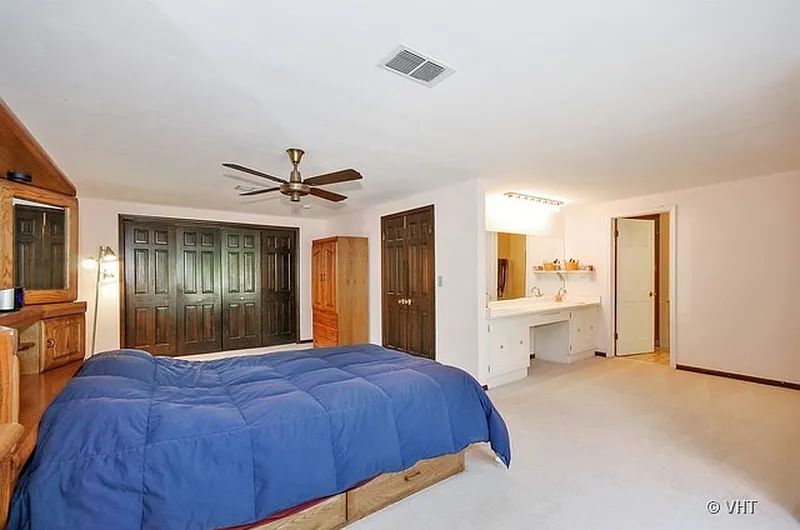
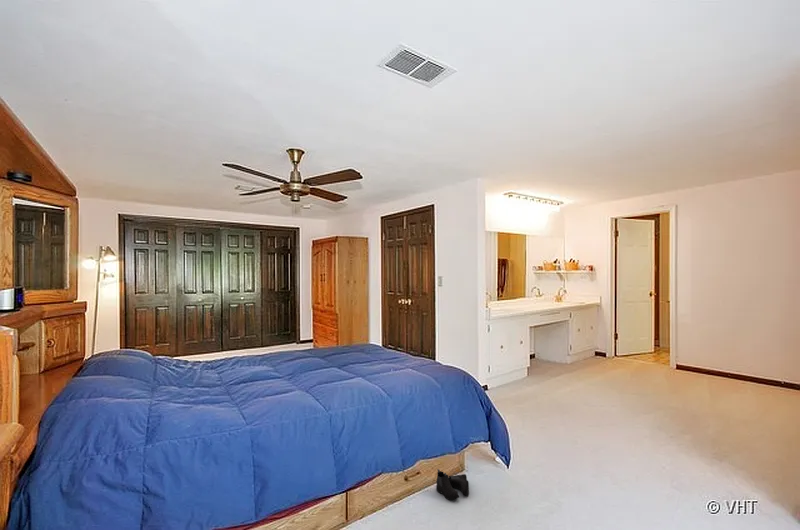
+ boots (455, 480)
